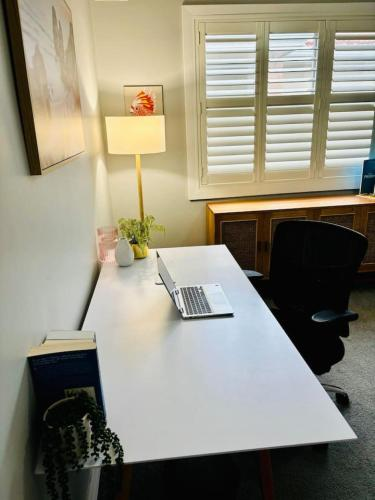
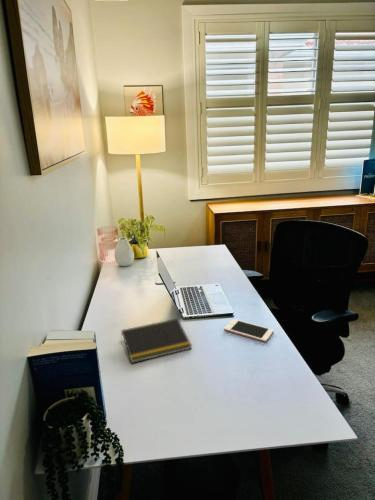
+ notepad (156, 339)
+ cell phone (248, 329)
